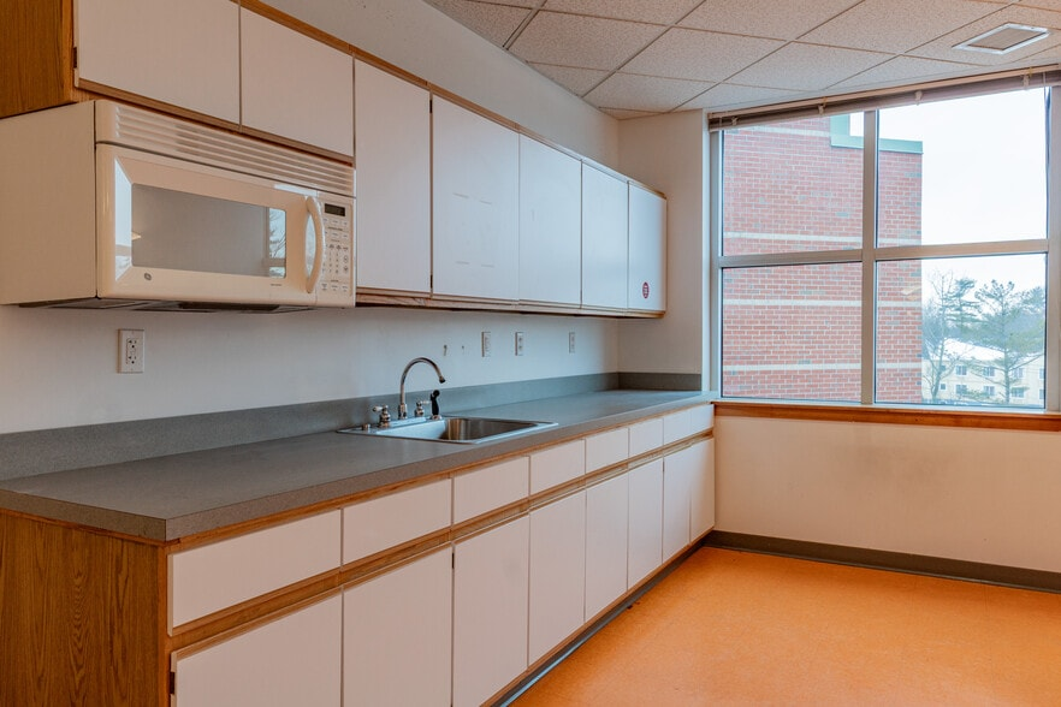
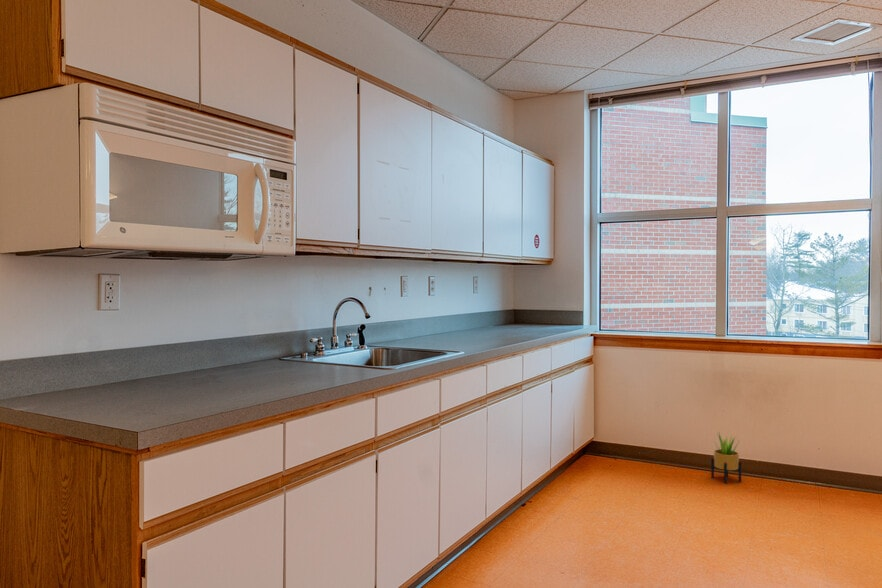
+ potted plant (726, 456)
